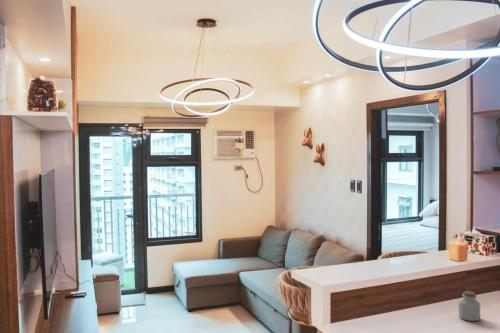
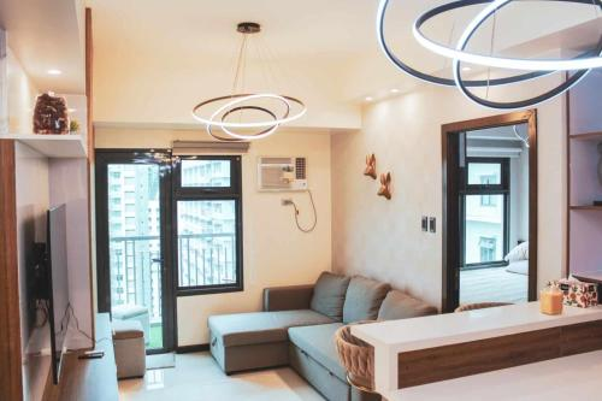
- jar (469, 305)
